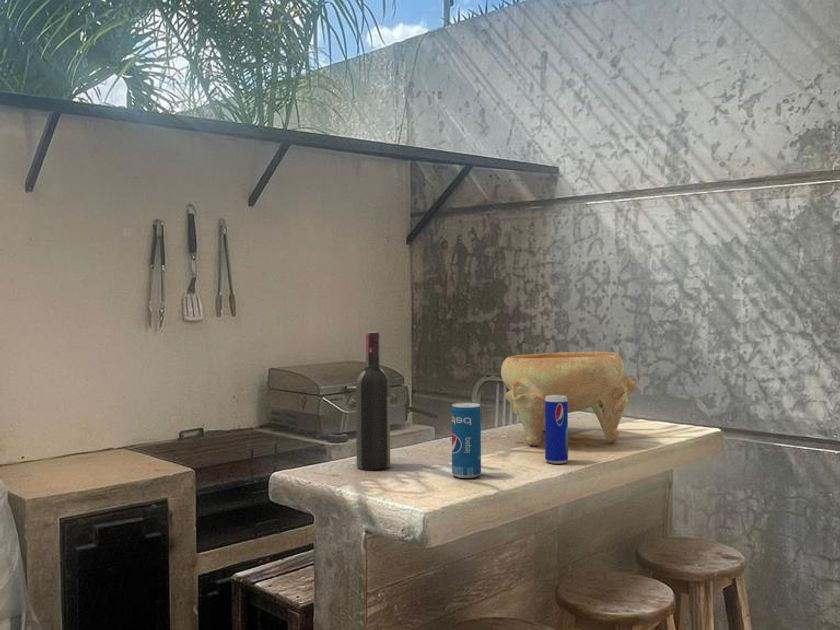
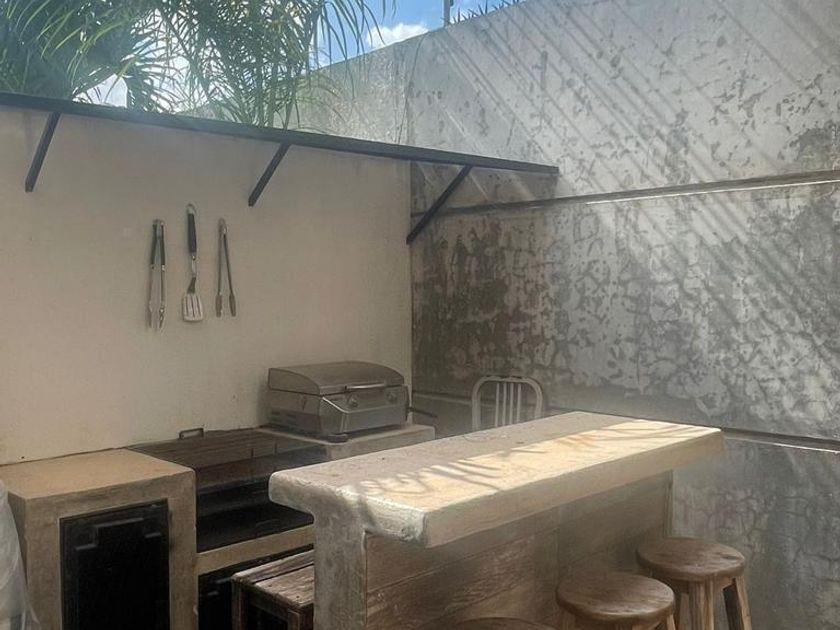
- beverage can (556, 428)
- beverage can (466, 439)
- decorative bowl (564, 395)
- wine bottle (372, 399)
